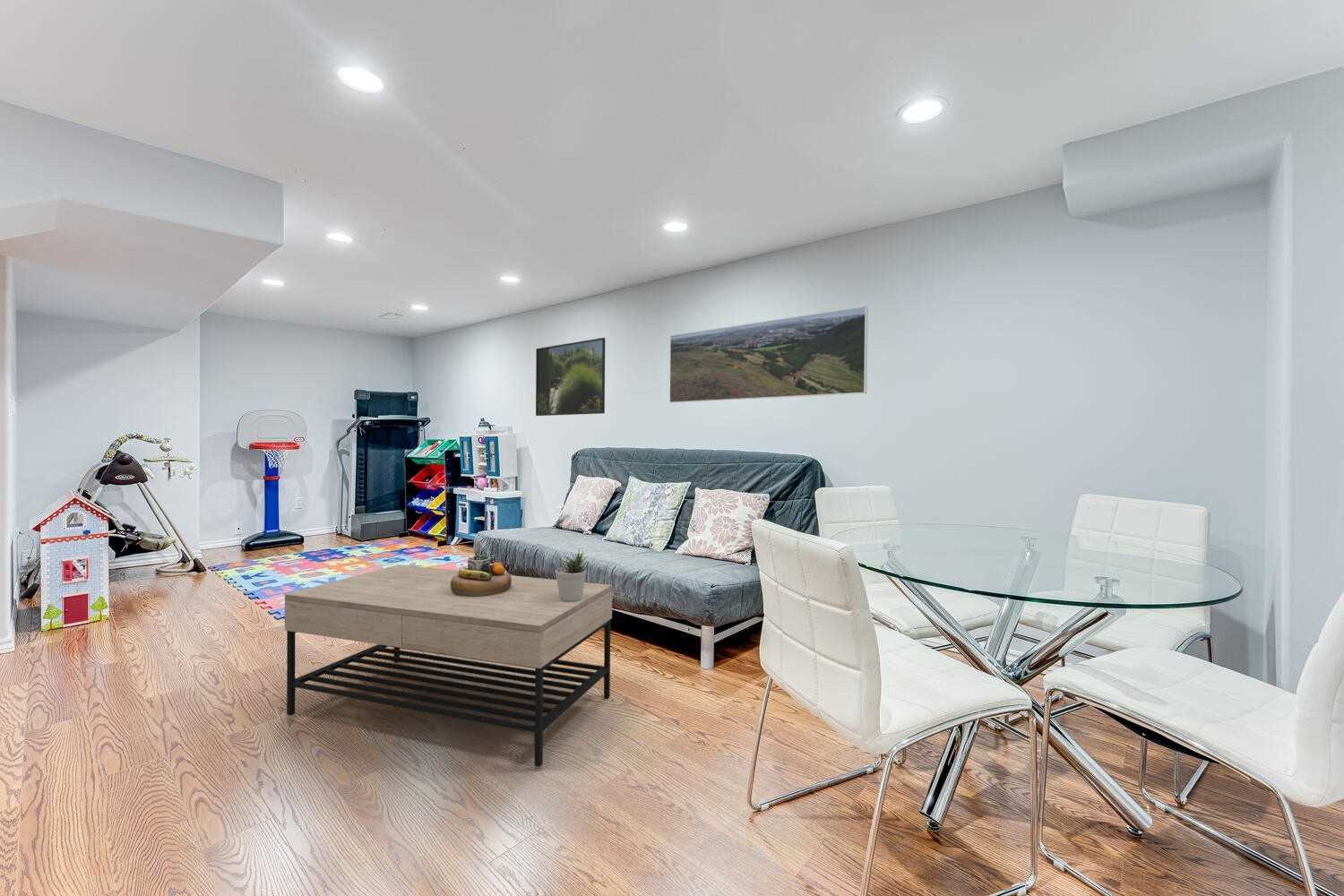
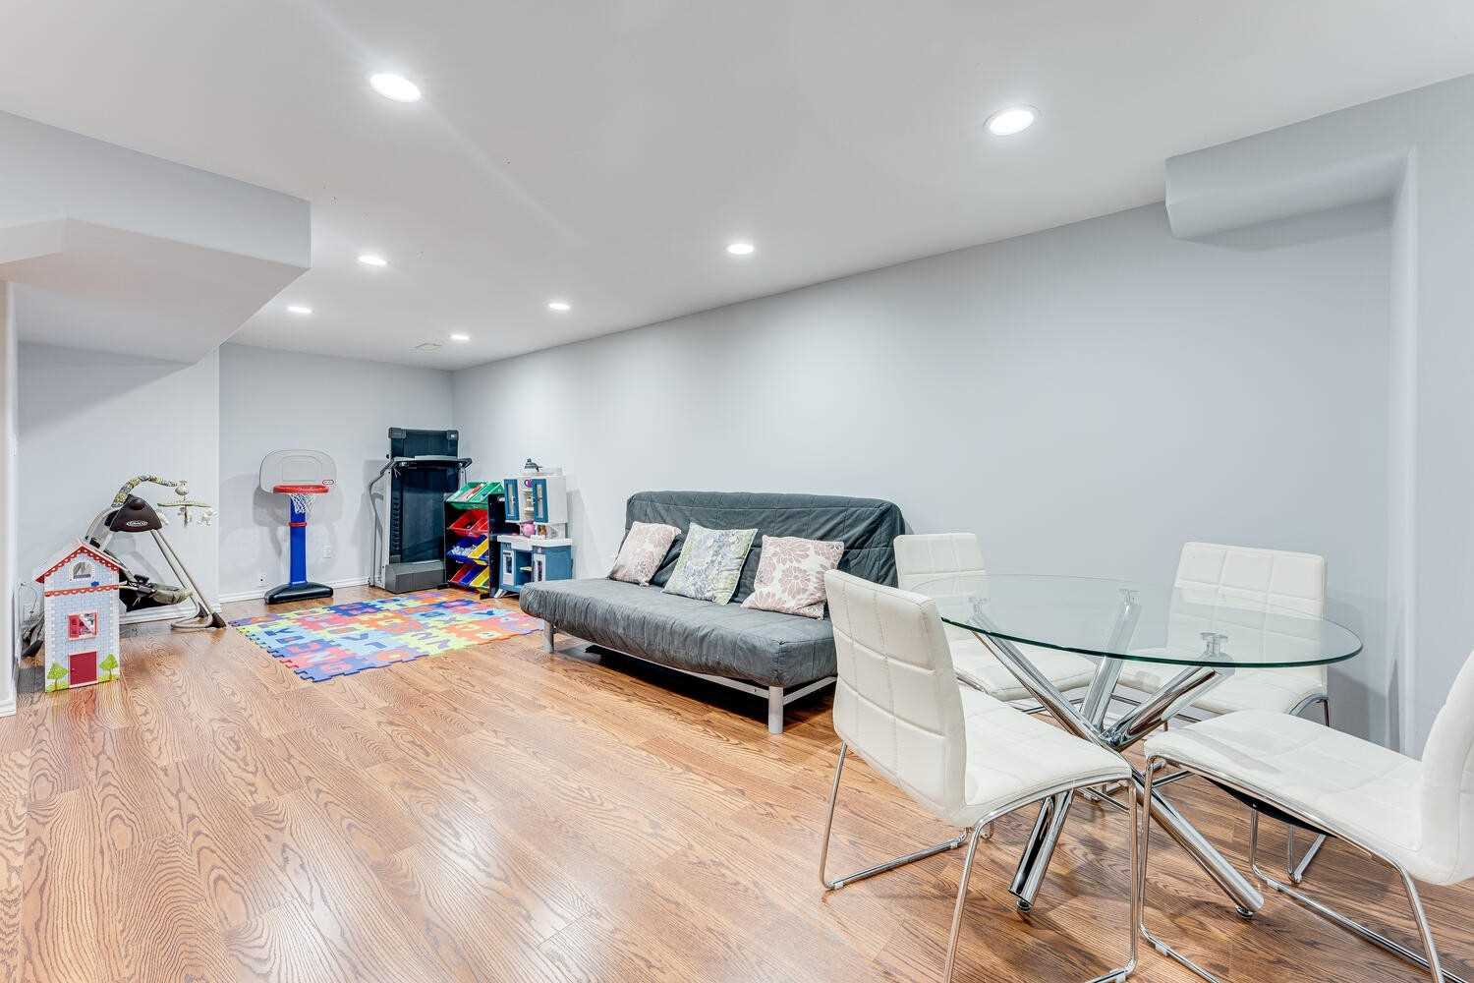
- coffee table (454, 647)
- potted plant (572, 573)
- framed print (755, 360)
- decorative bowl (481, 571)
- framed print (568, 379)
